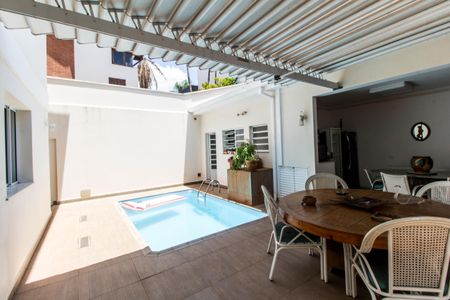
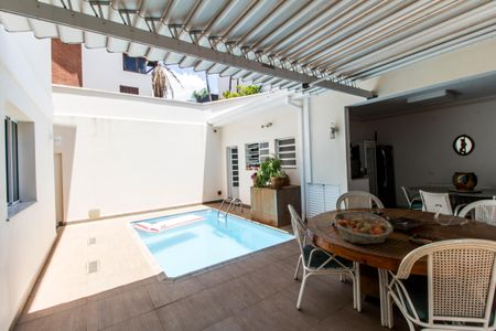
+ fruit basket (362, 226)
